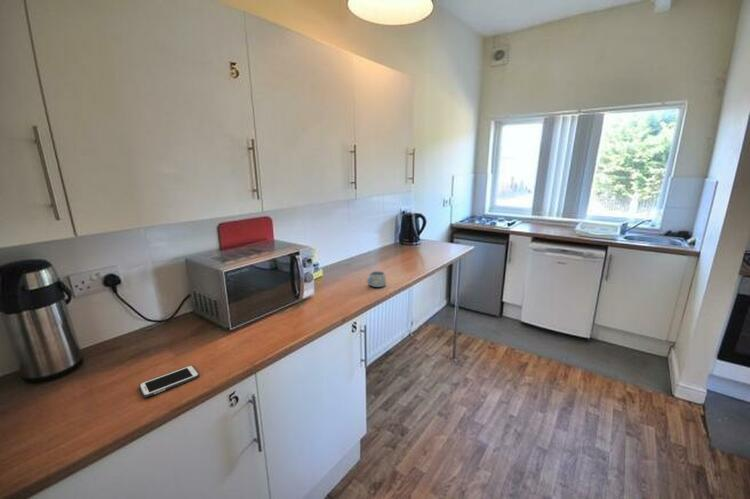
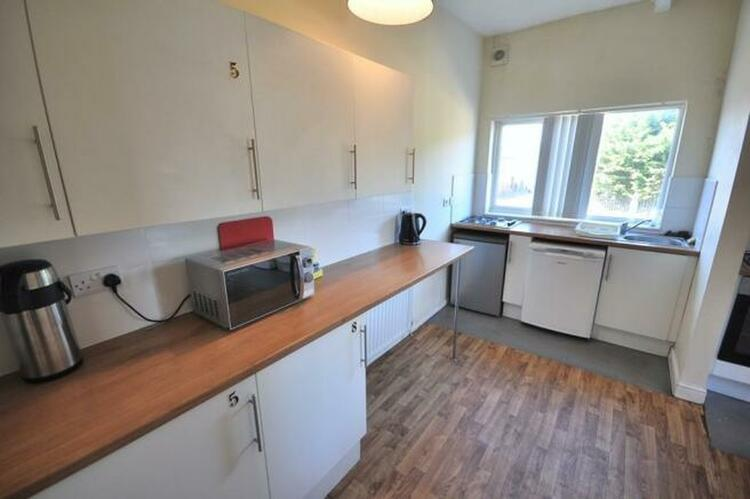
- mug (375, 280)
- cell phone (170, 380)
